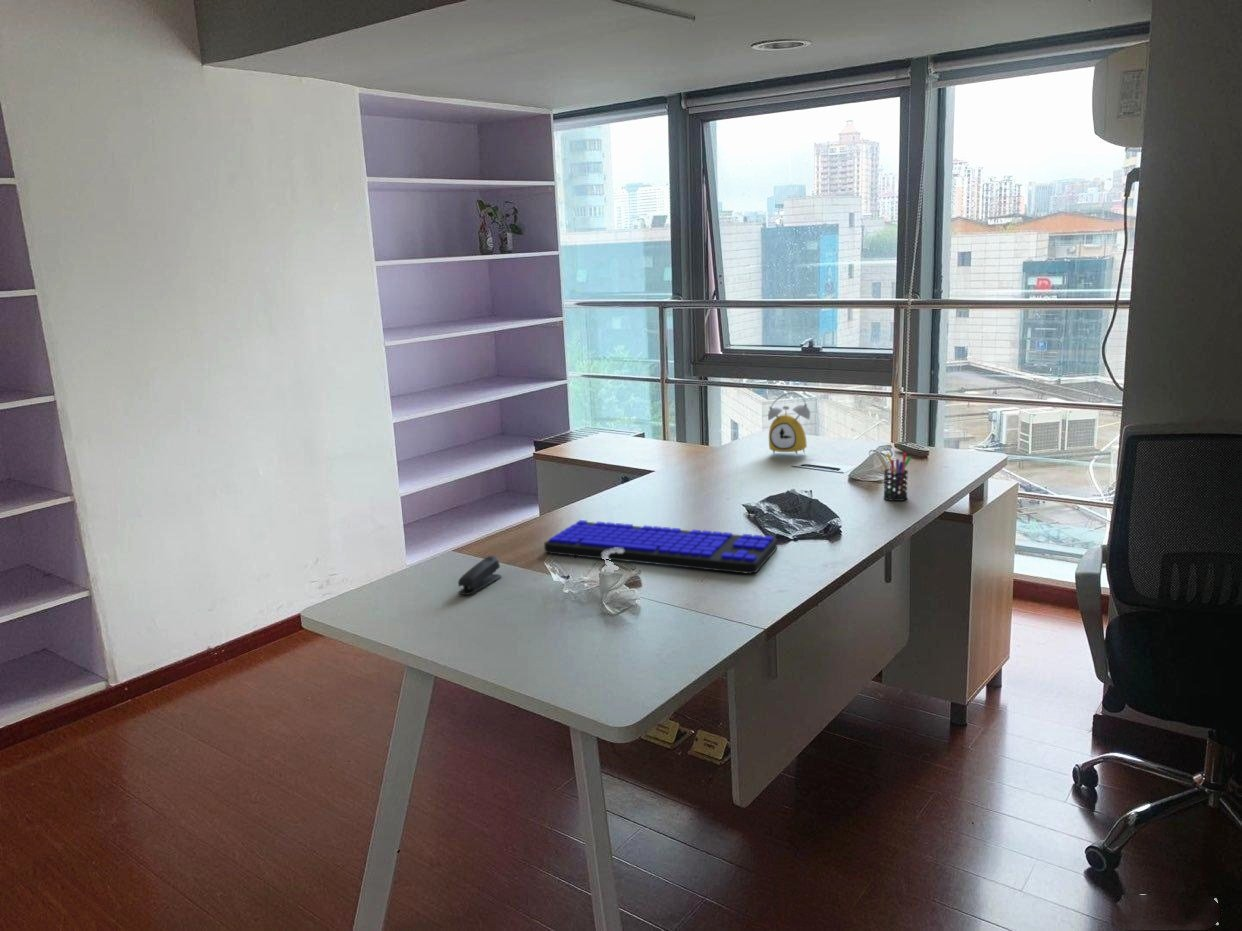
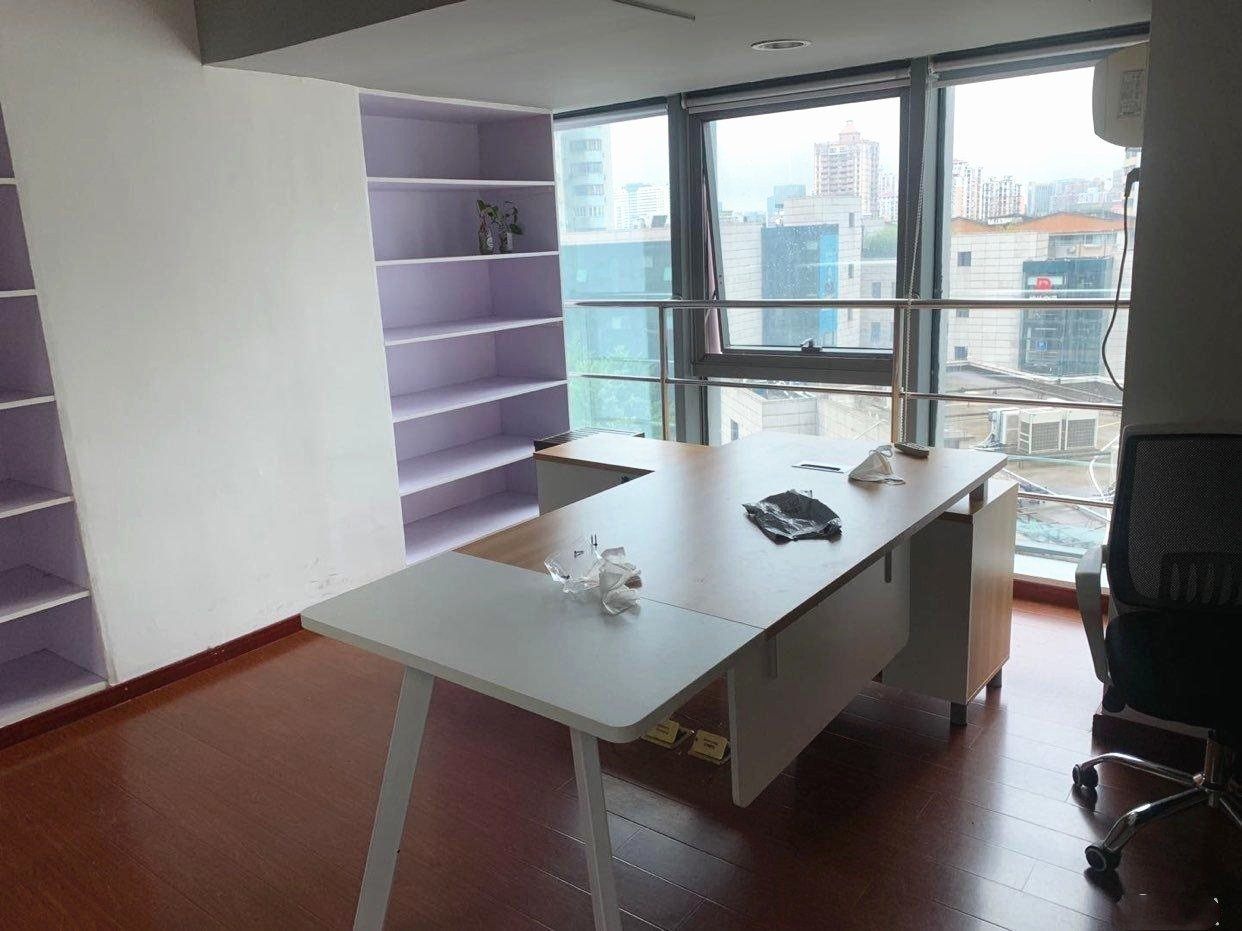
- keyboard (659, 544)
- stapler (479, 574)
- pen holder (899, 474)
- alarm clock (790, 422)
